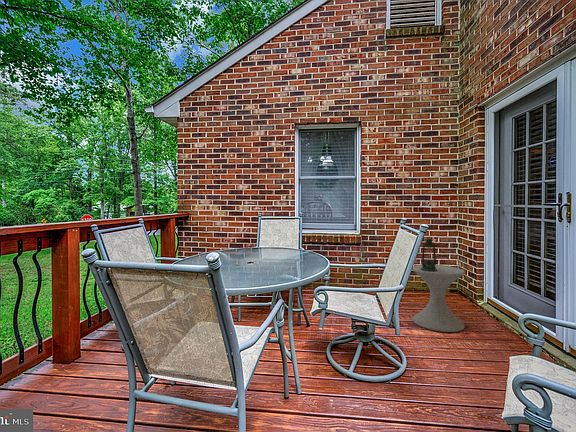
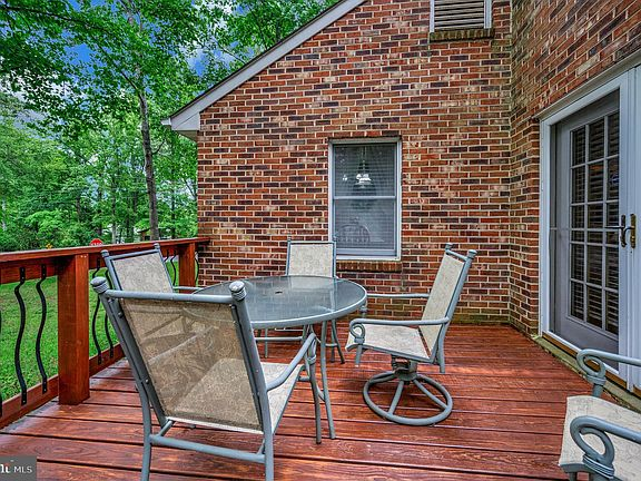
- side table (437, 295)
- lantern (428, 256)
